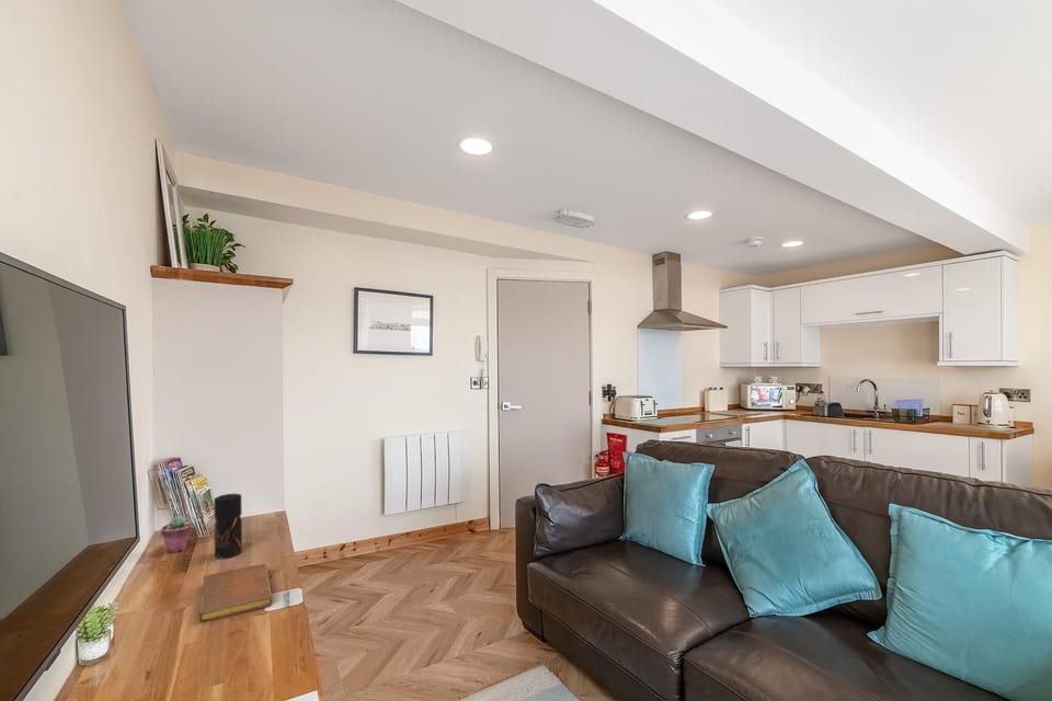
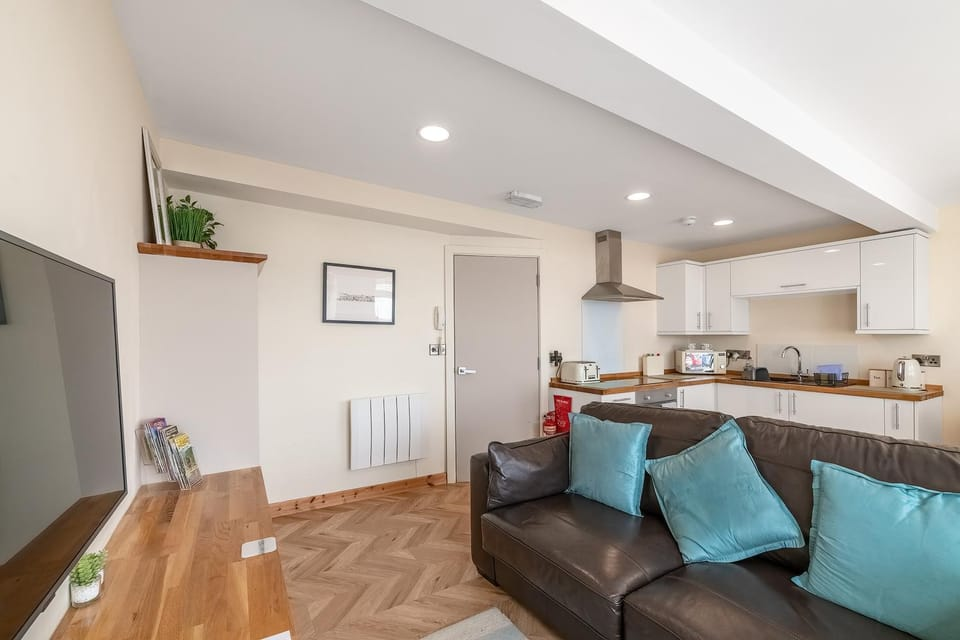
- pepper grinder (228, 525)
- notebook (236, 589)
- potted succulent (176, 532)
